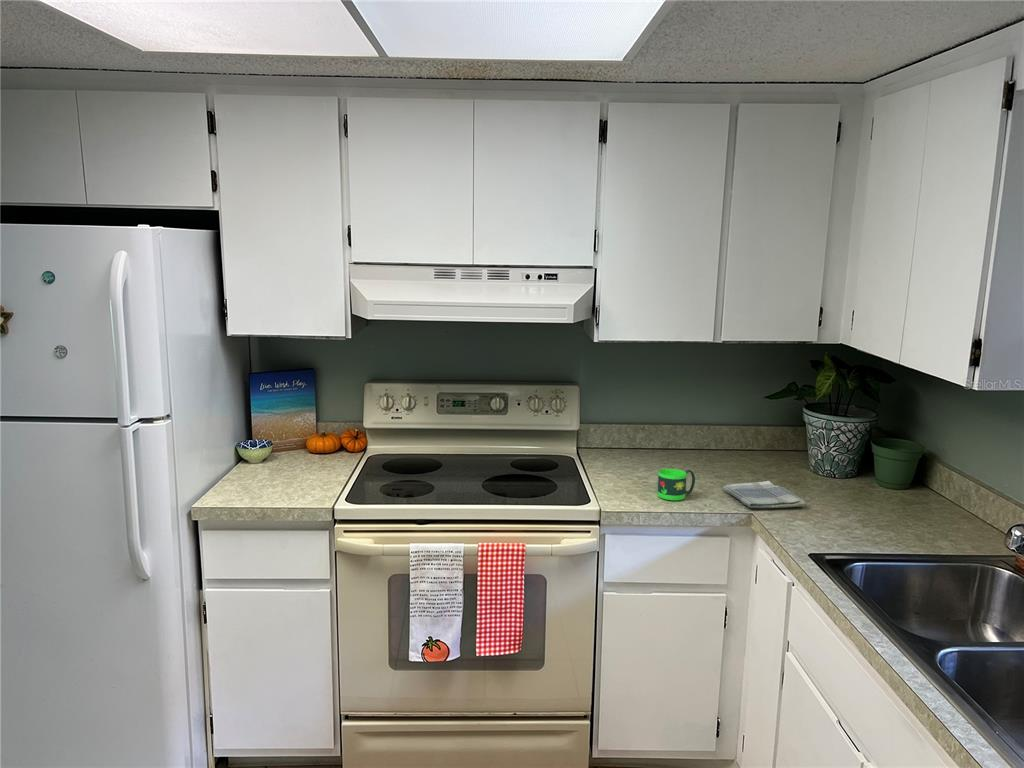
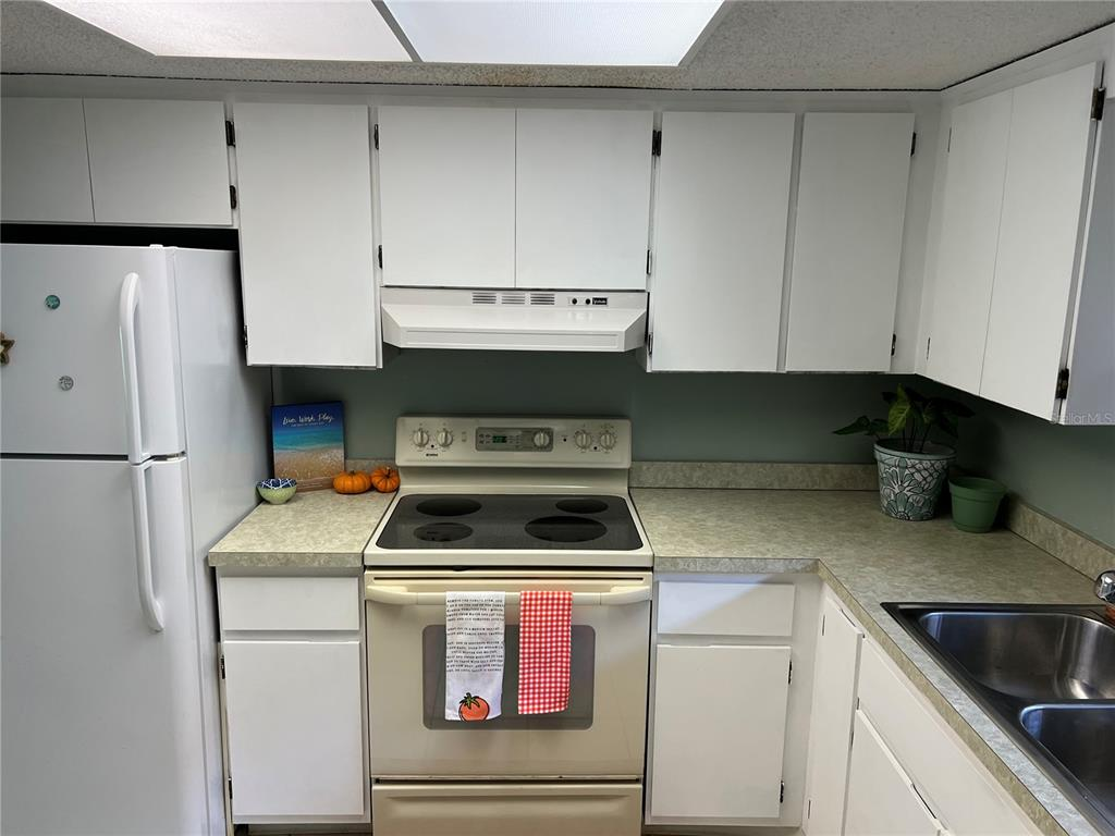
- mug (677, 483)
- dish towel (763, 494)
